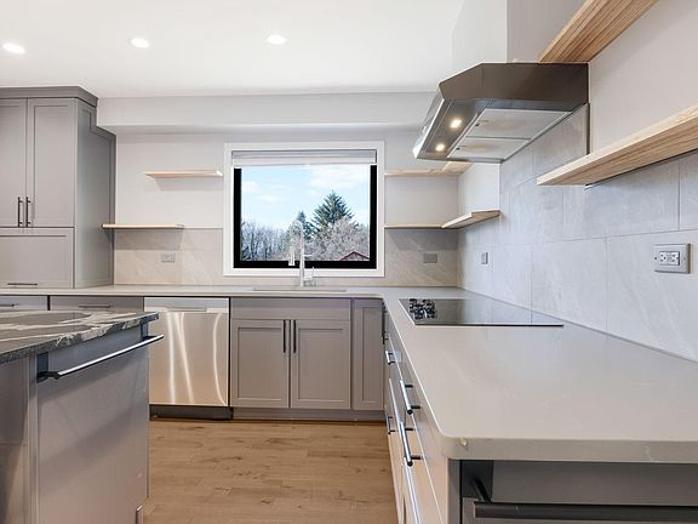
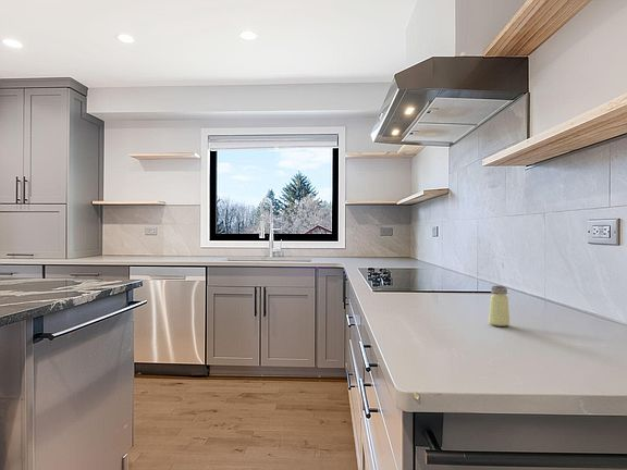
+ saltshaker (499, 305)
